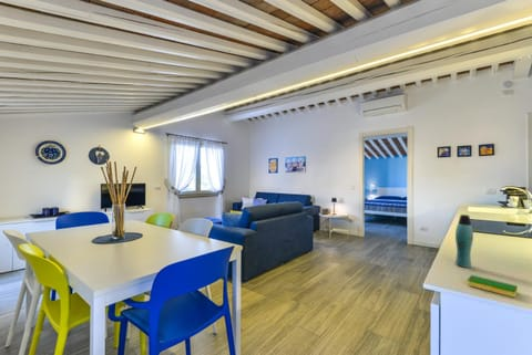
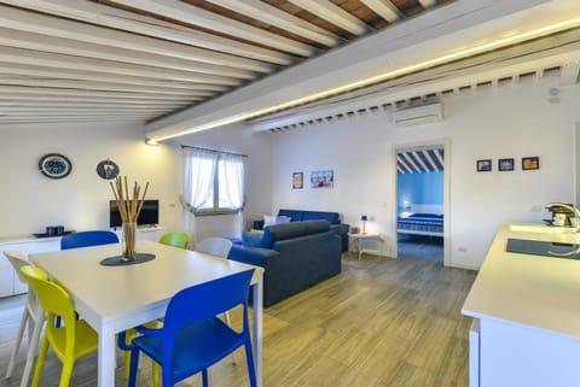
- bottle (463, 240)
- dish sponge (491, 285)
